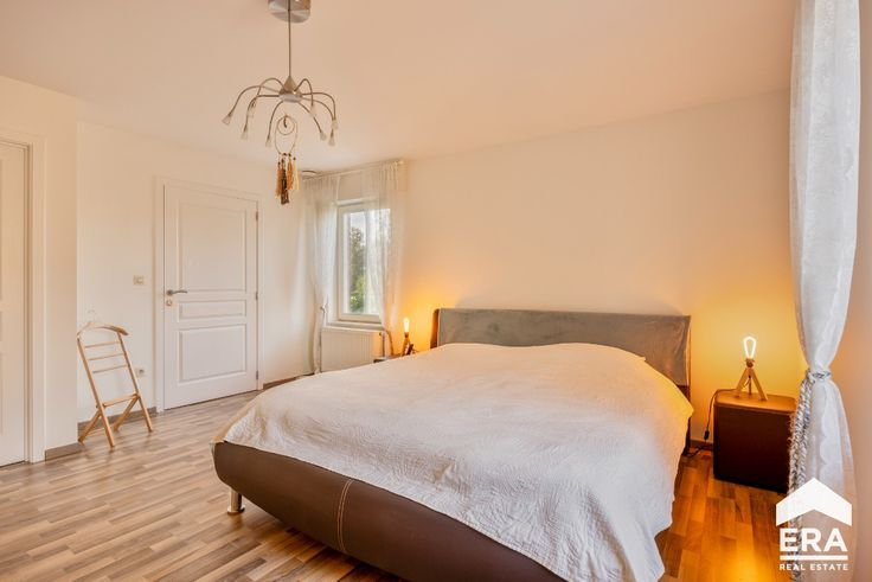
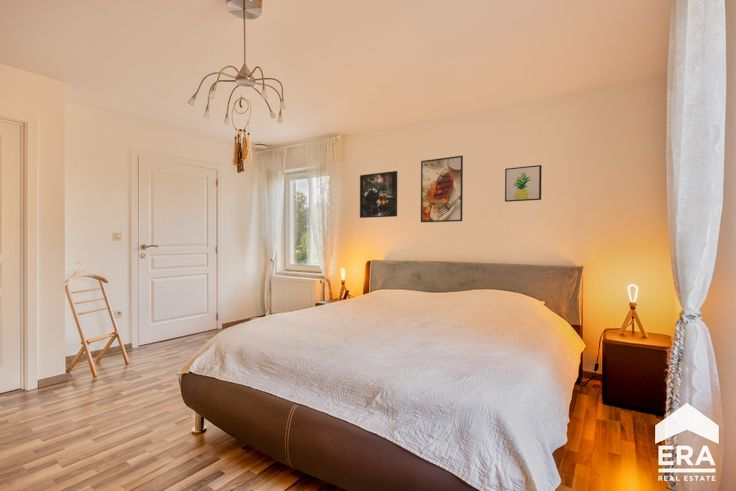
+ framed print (378, 195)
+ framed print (441, 190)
+ wall art (522, 183)
